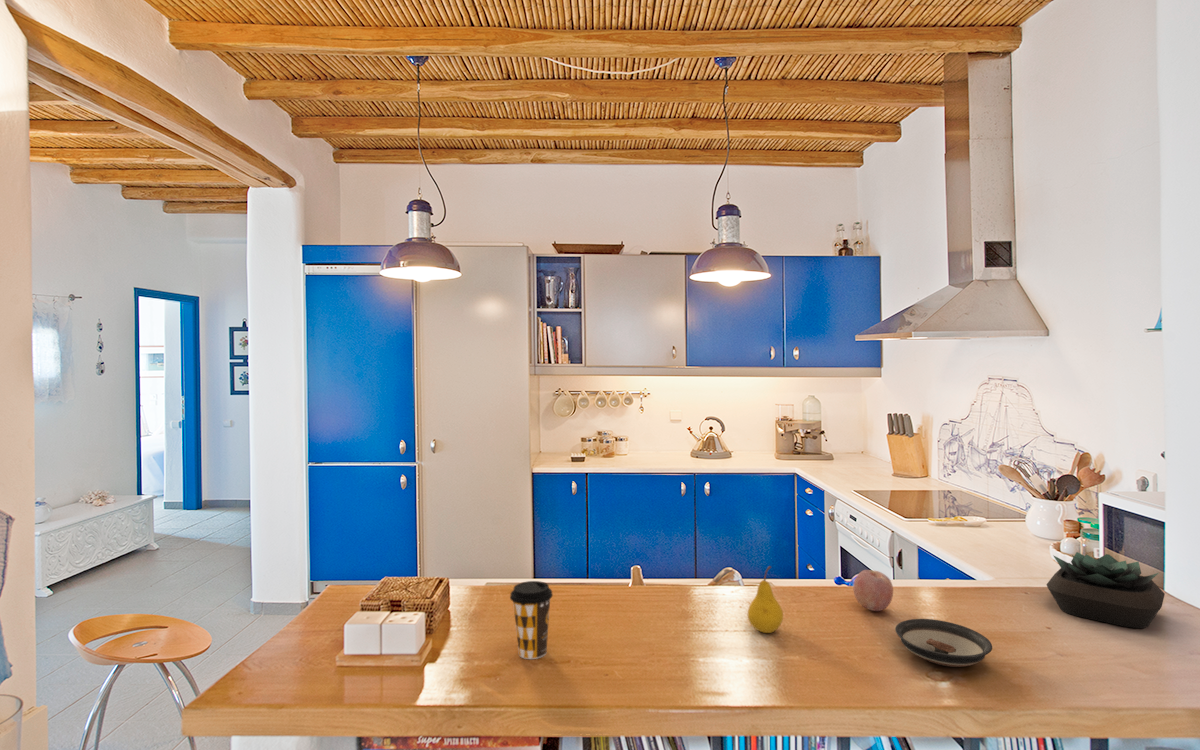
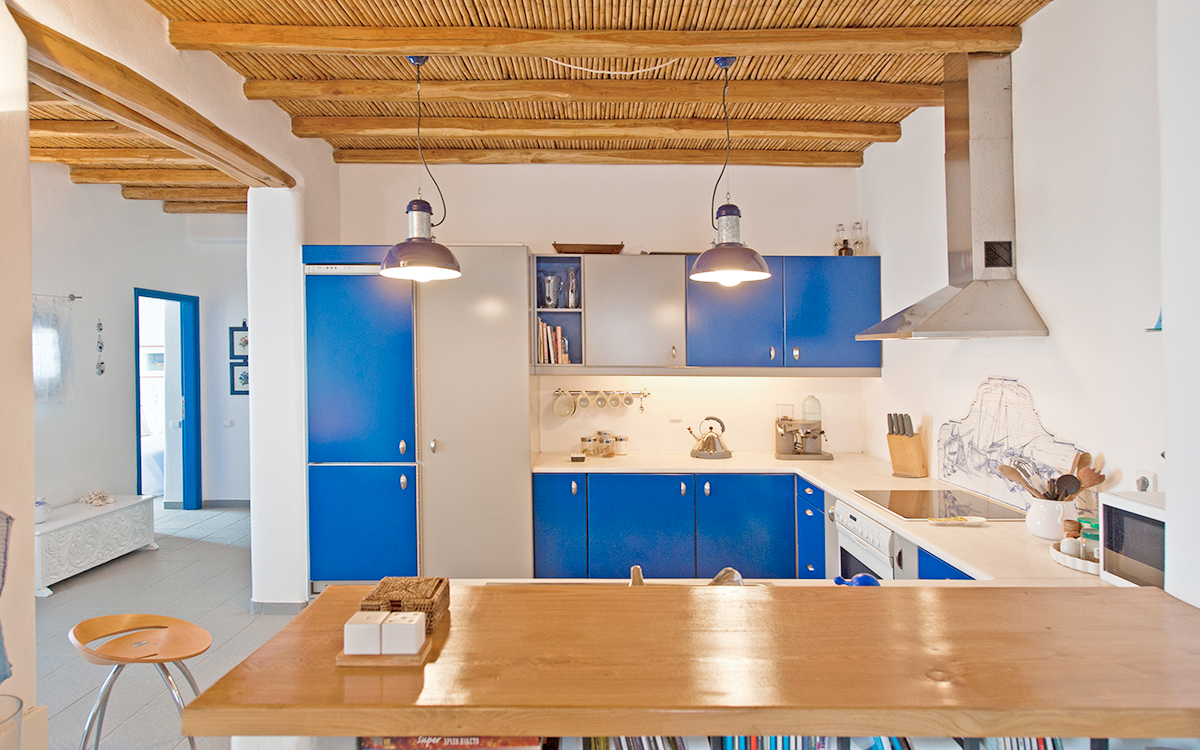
- fruit (873, 590)
- coffee cup (531, 619)
- fruit (764, 599)
- succulent plant (1104, 585)
- saucer (942, 646)
